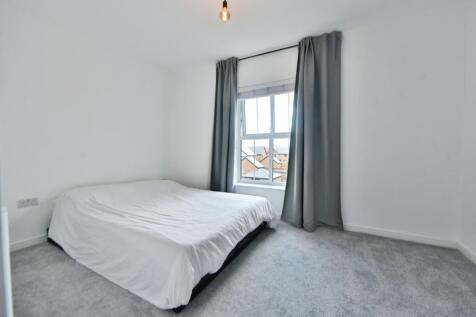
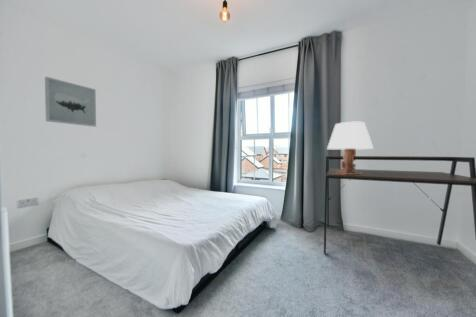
+ table lamp (349, 148)
+ desk (390, 181)
+ wall art (72, 104)
